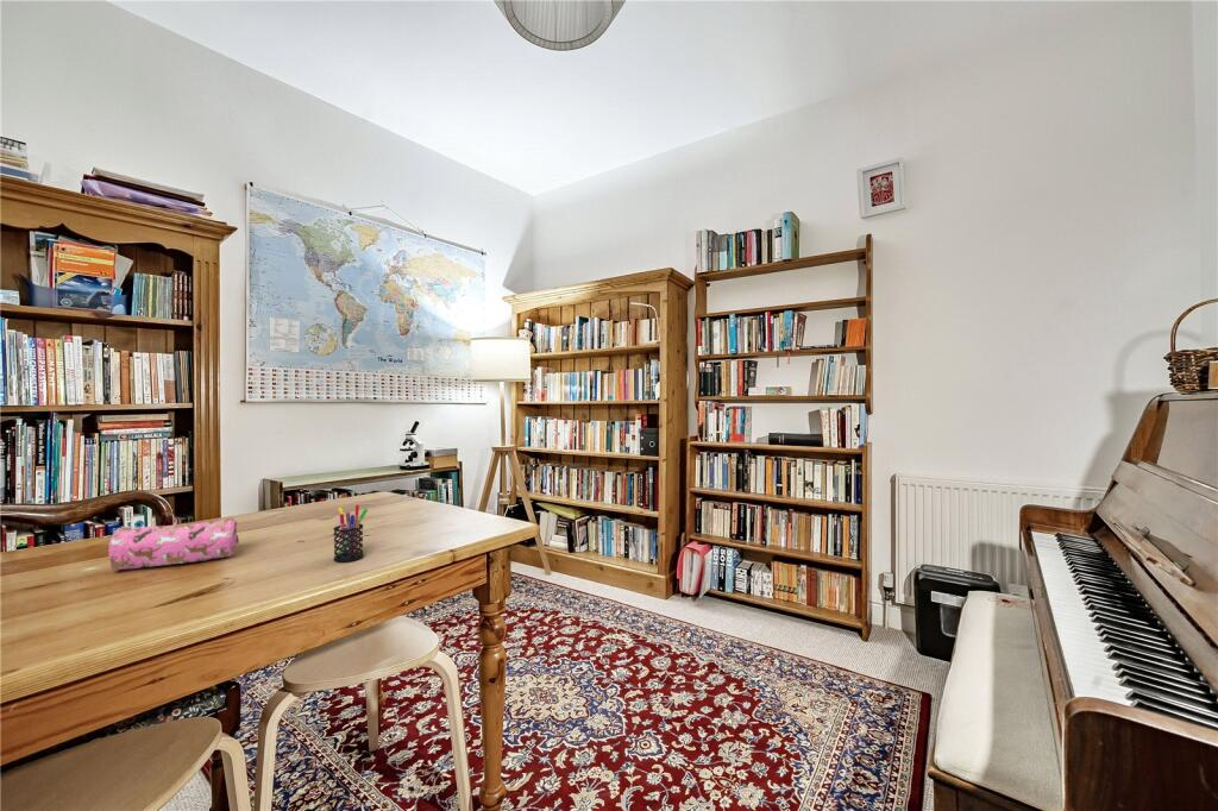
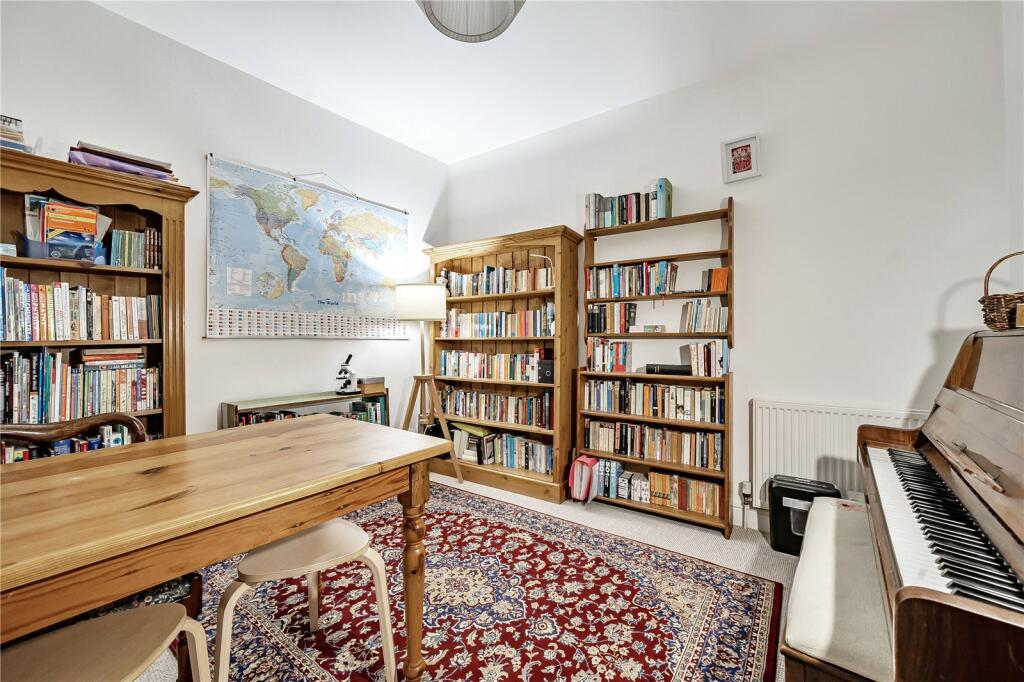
- pen holder (352, 530)
- pencil case (176, 542)
